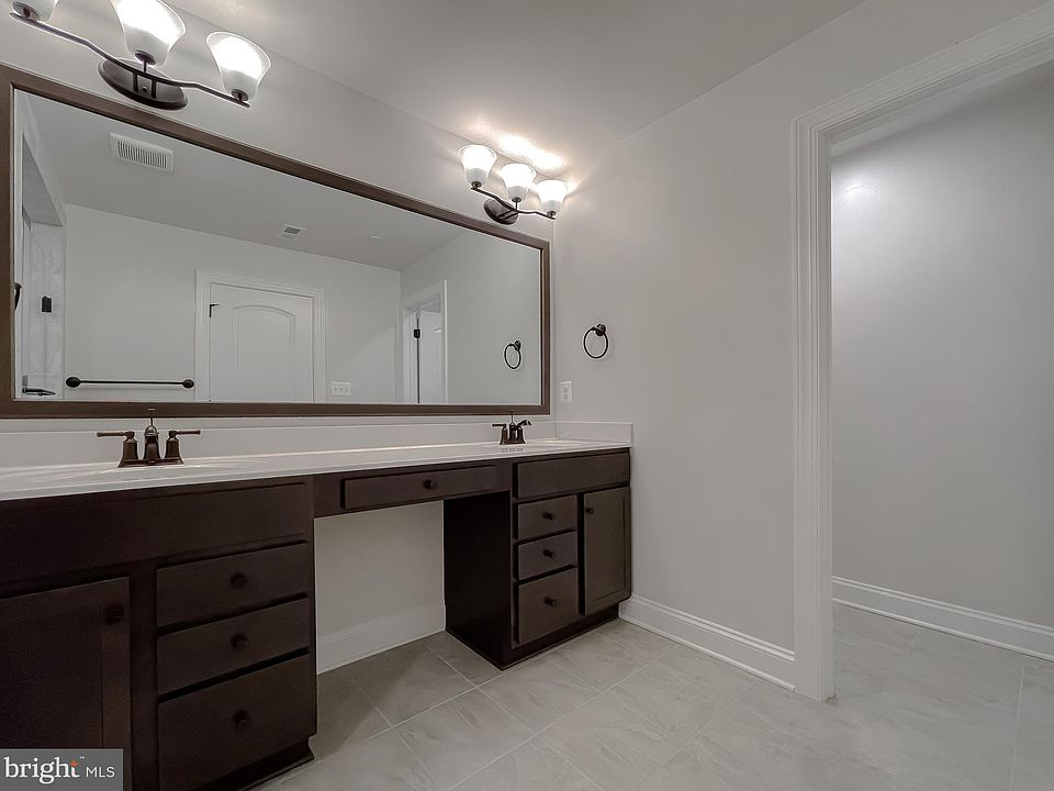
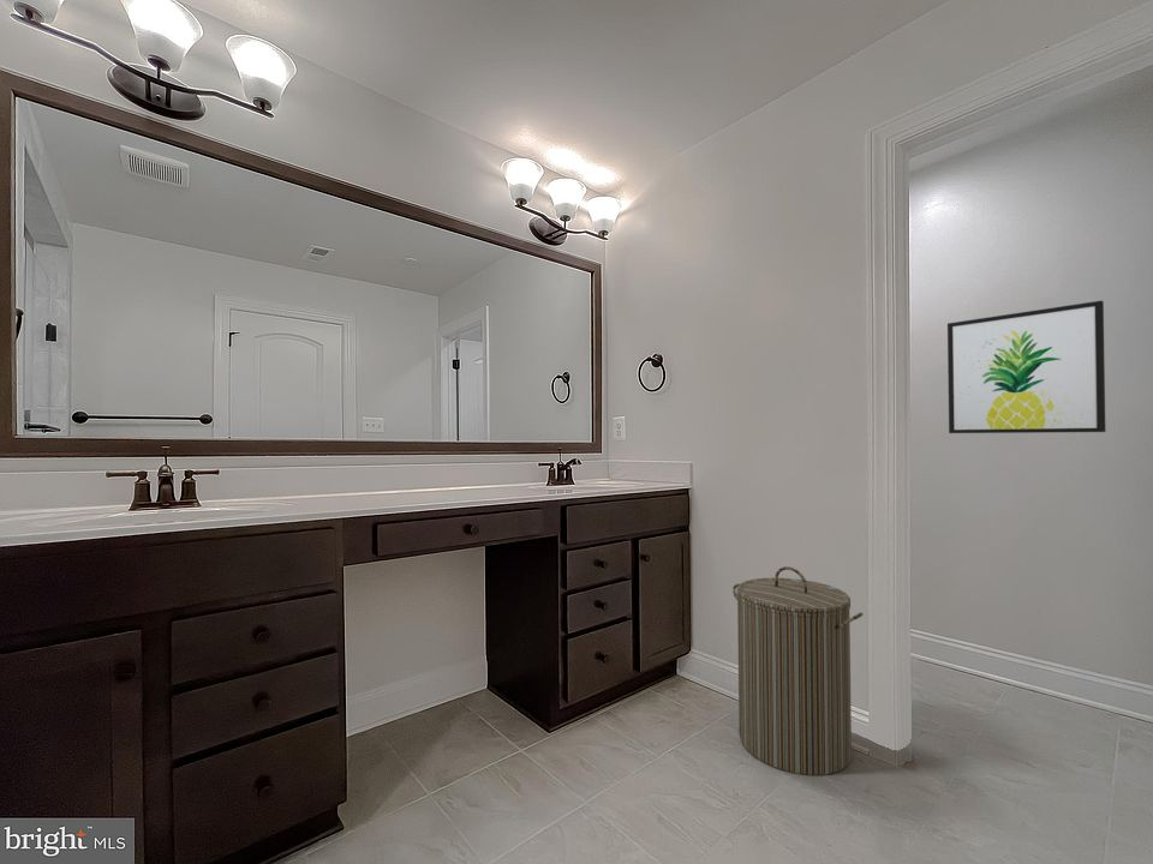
+ laundry hamper (791, 655)
+ wall art (1020, 372)
